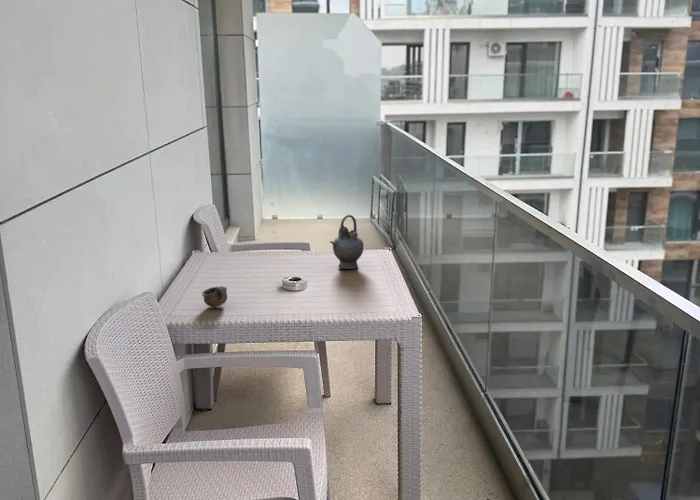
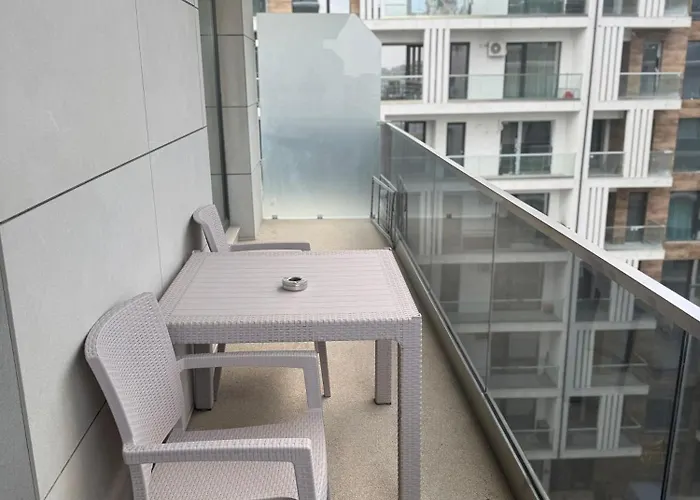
- cup (214, 295)
- teapot (345, 241)
